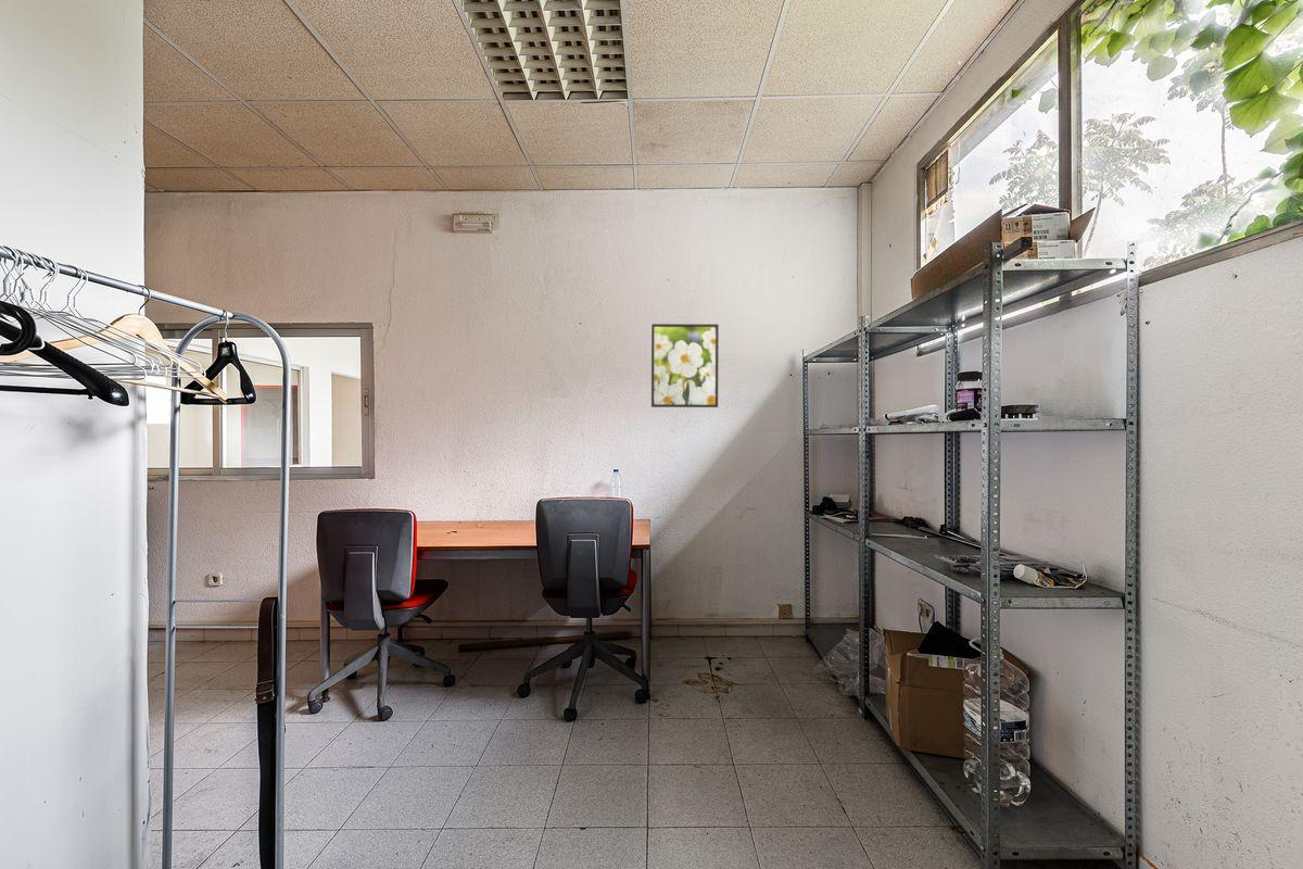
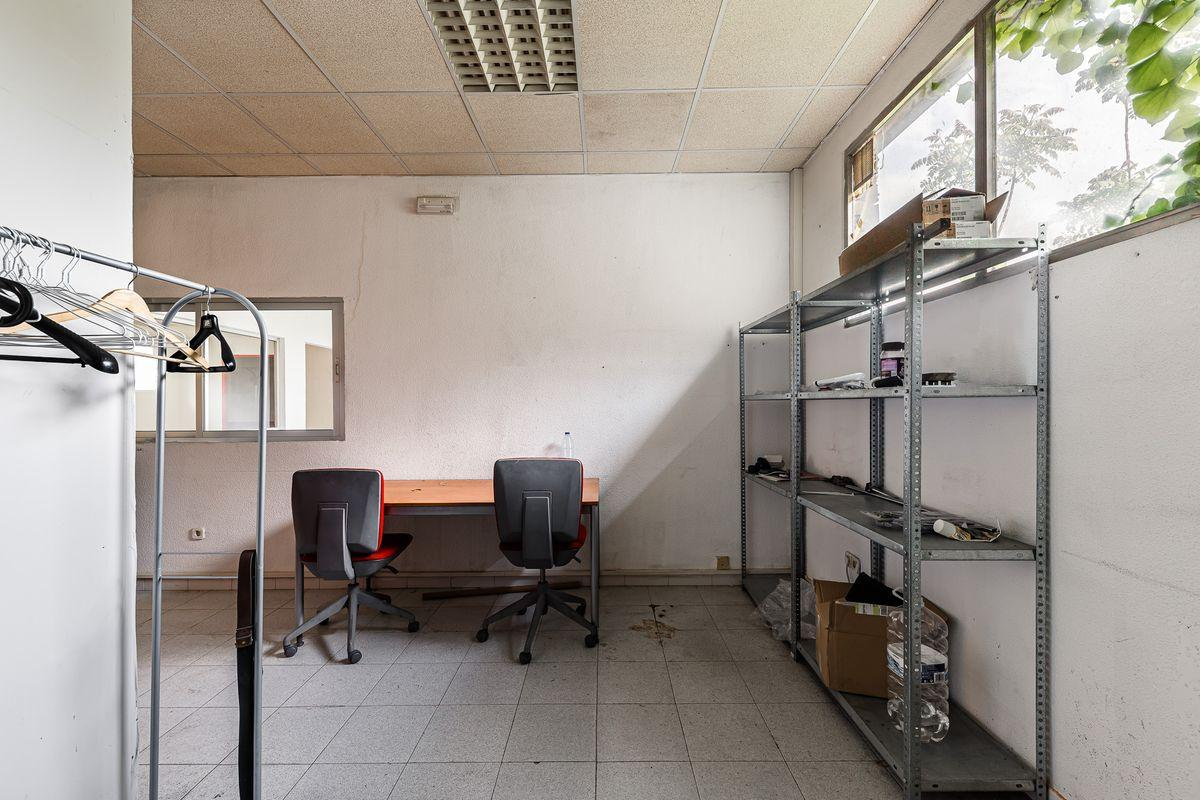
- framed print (684, 365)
